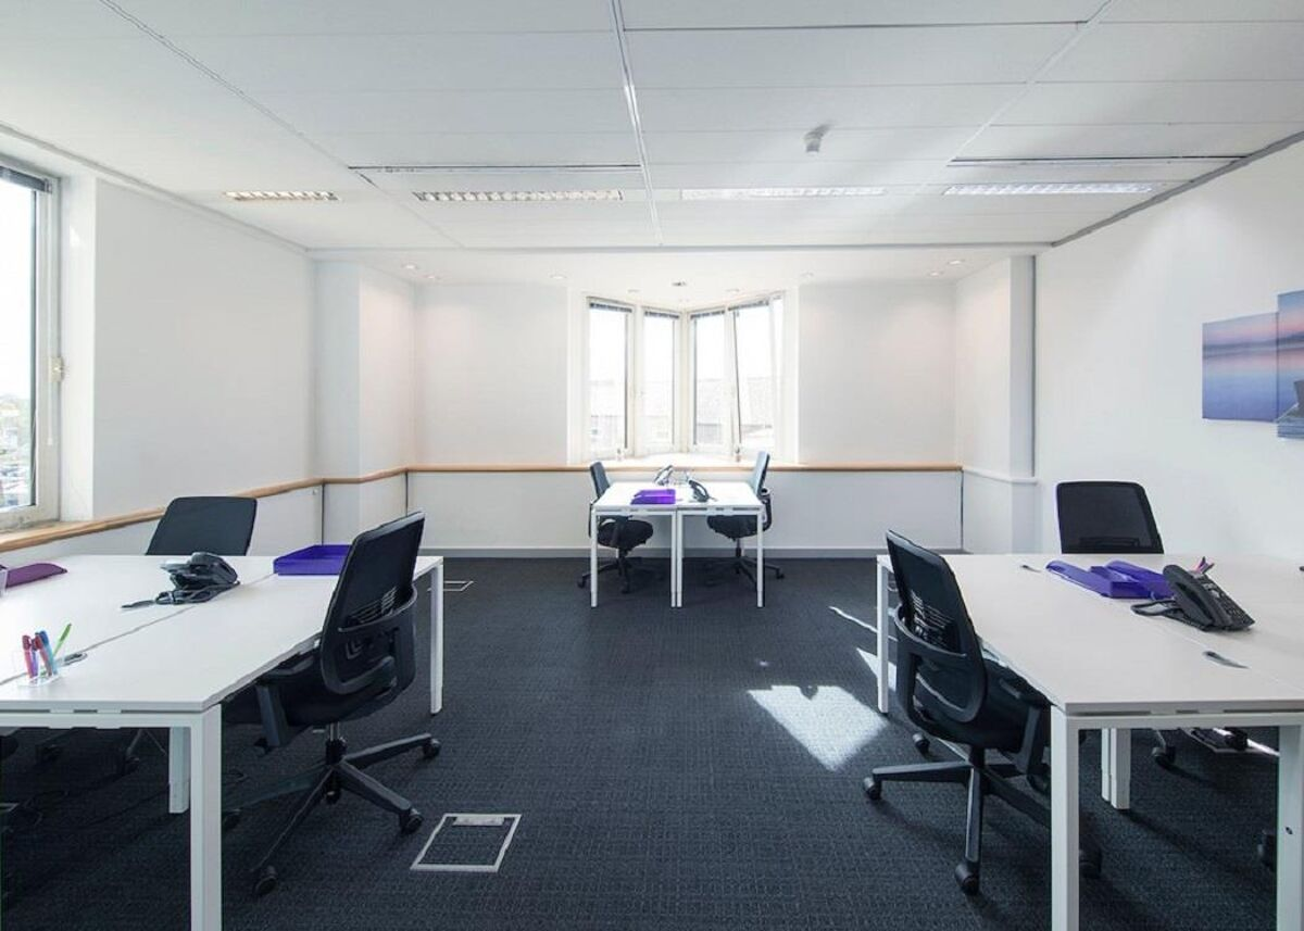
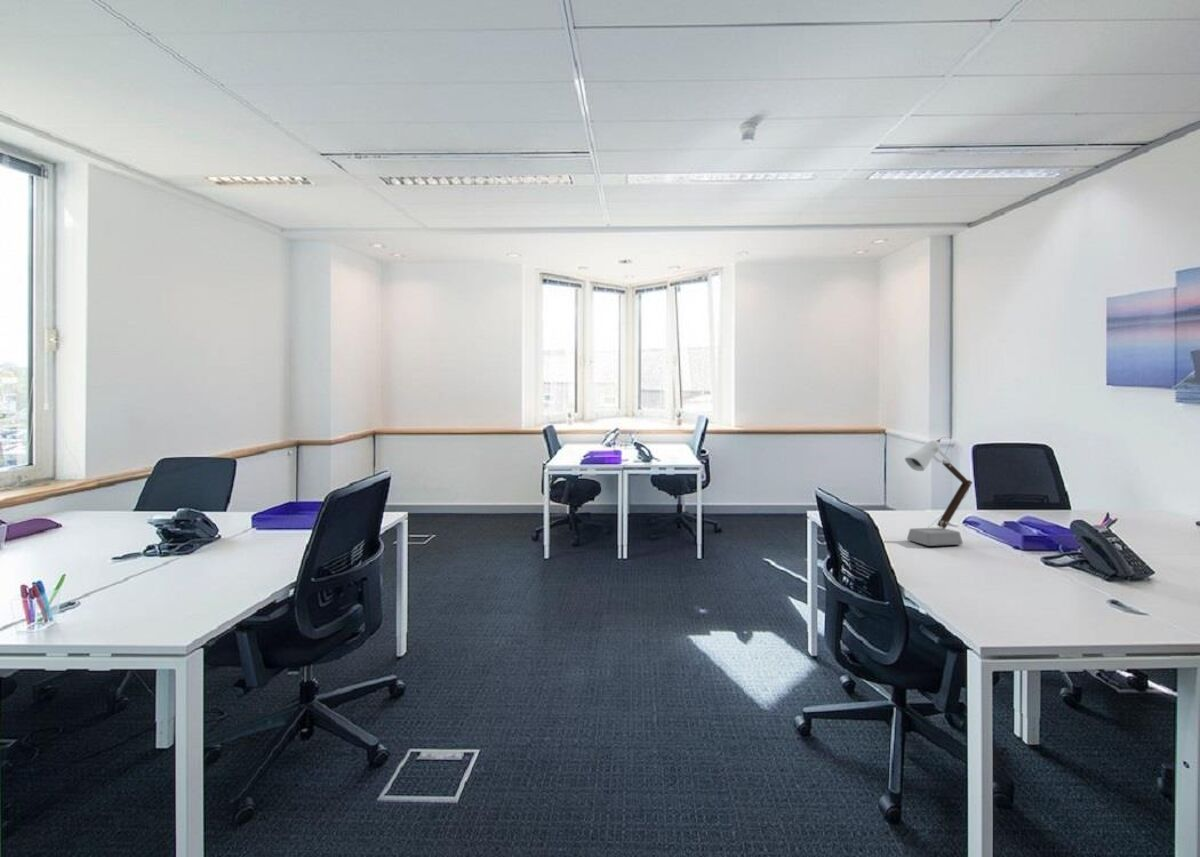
+ desk lamp (954, 495)
